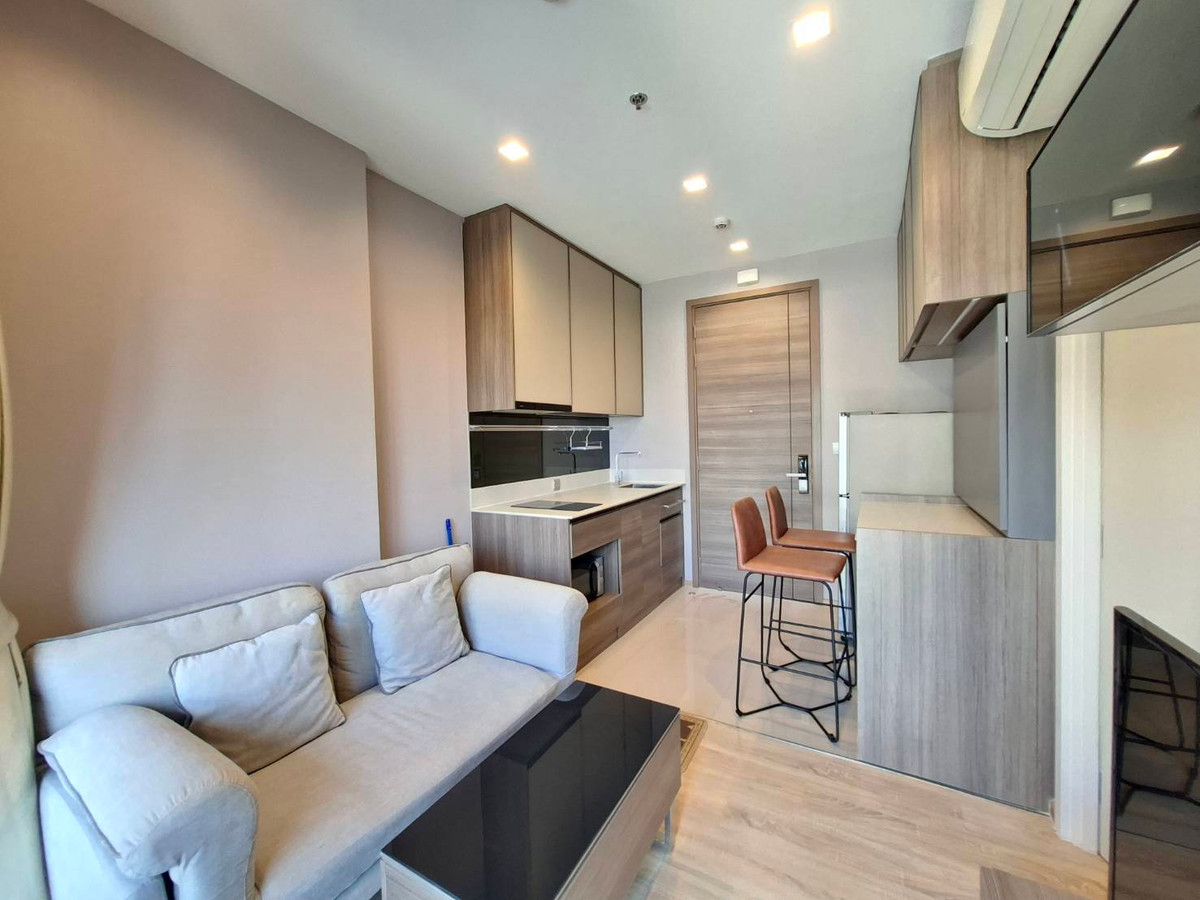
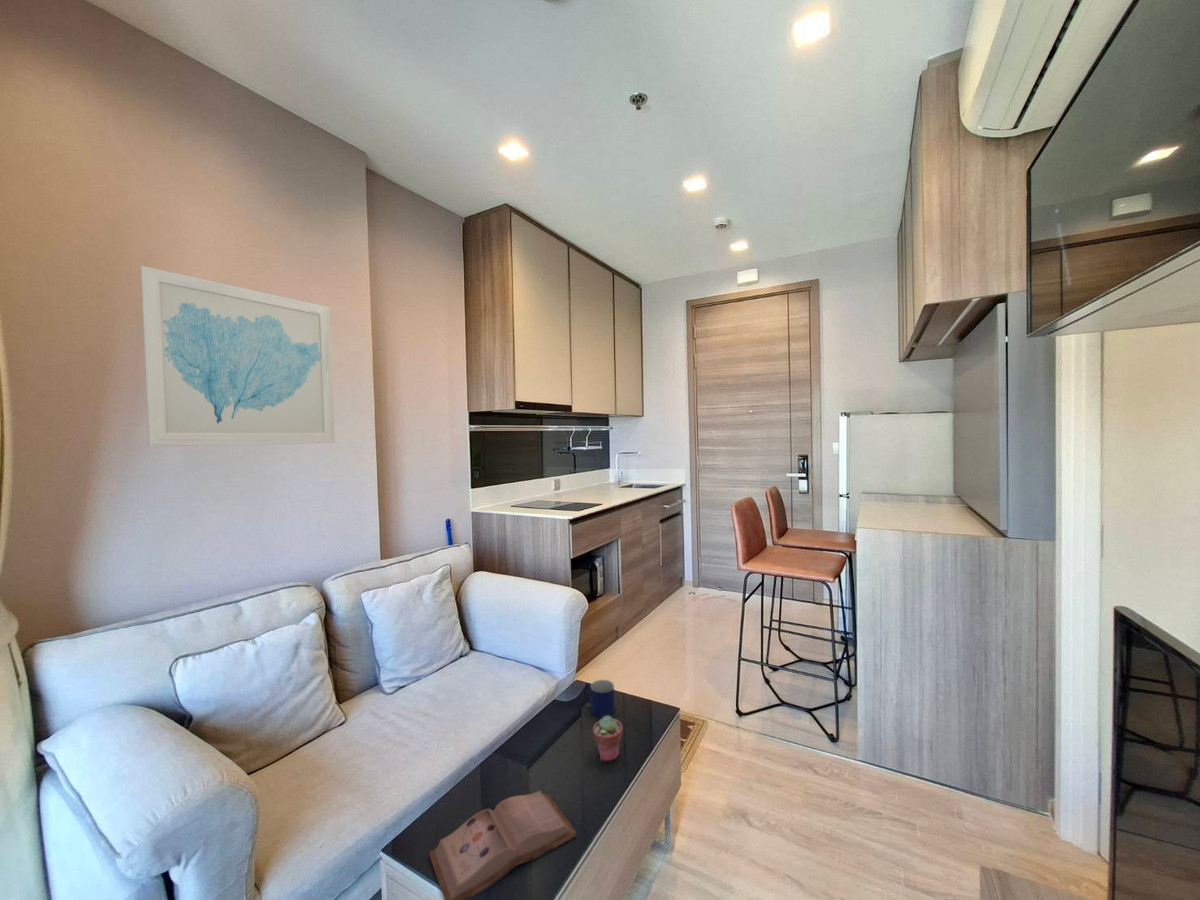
+ potted succulent (607, 735)
+ mug (598, 696)
+ wall art (251, 367)
+ hardback book (504, 834)
